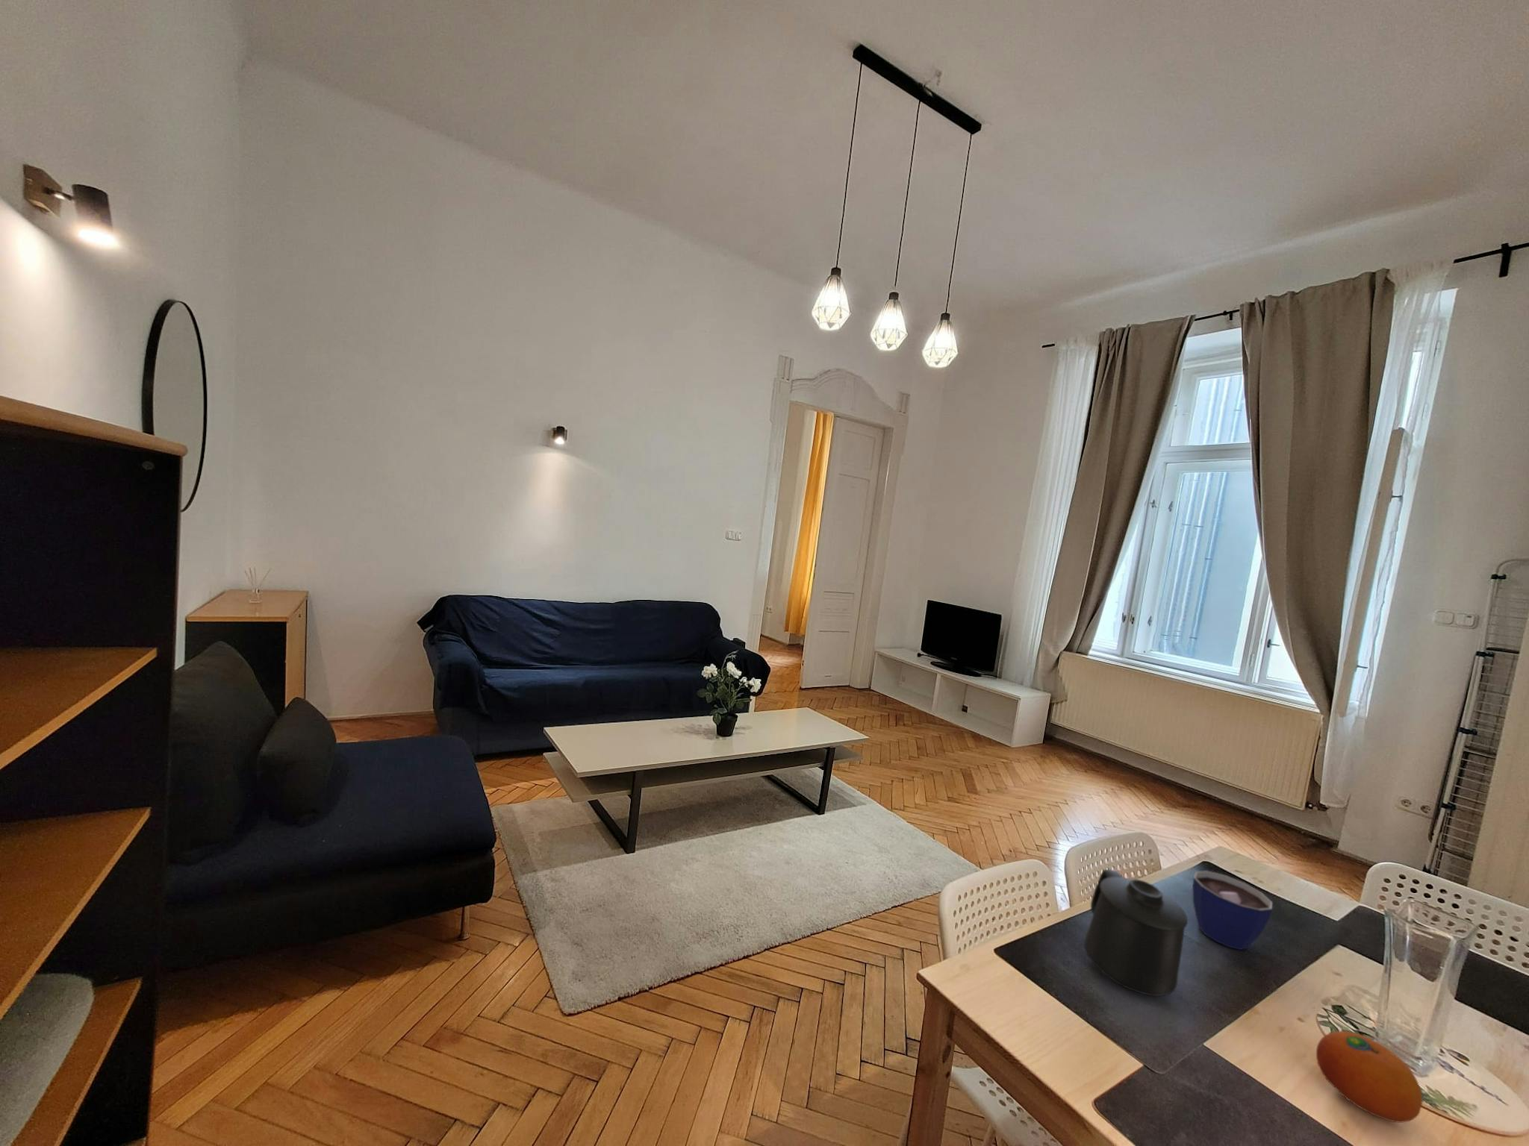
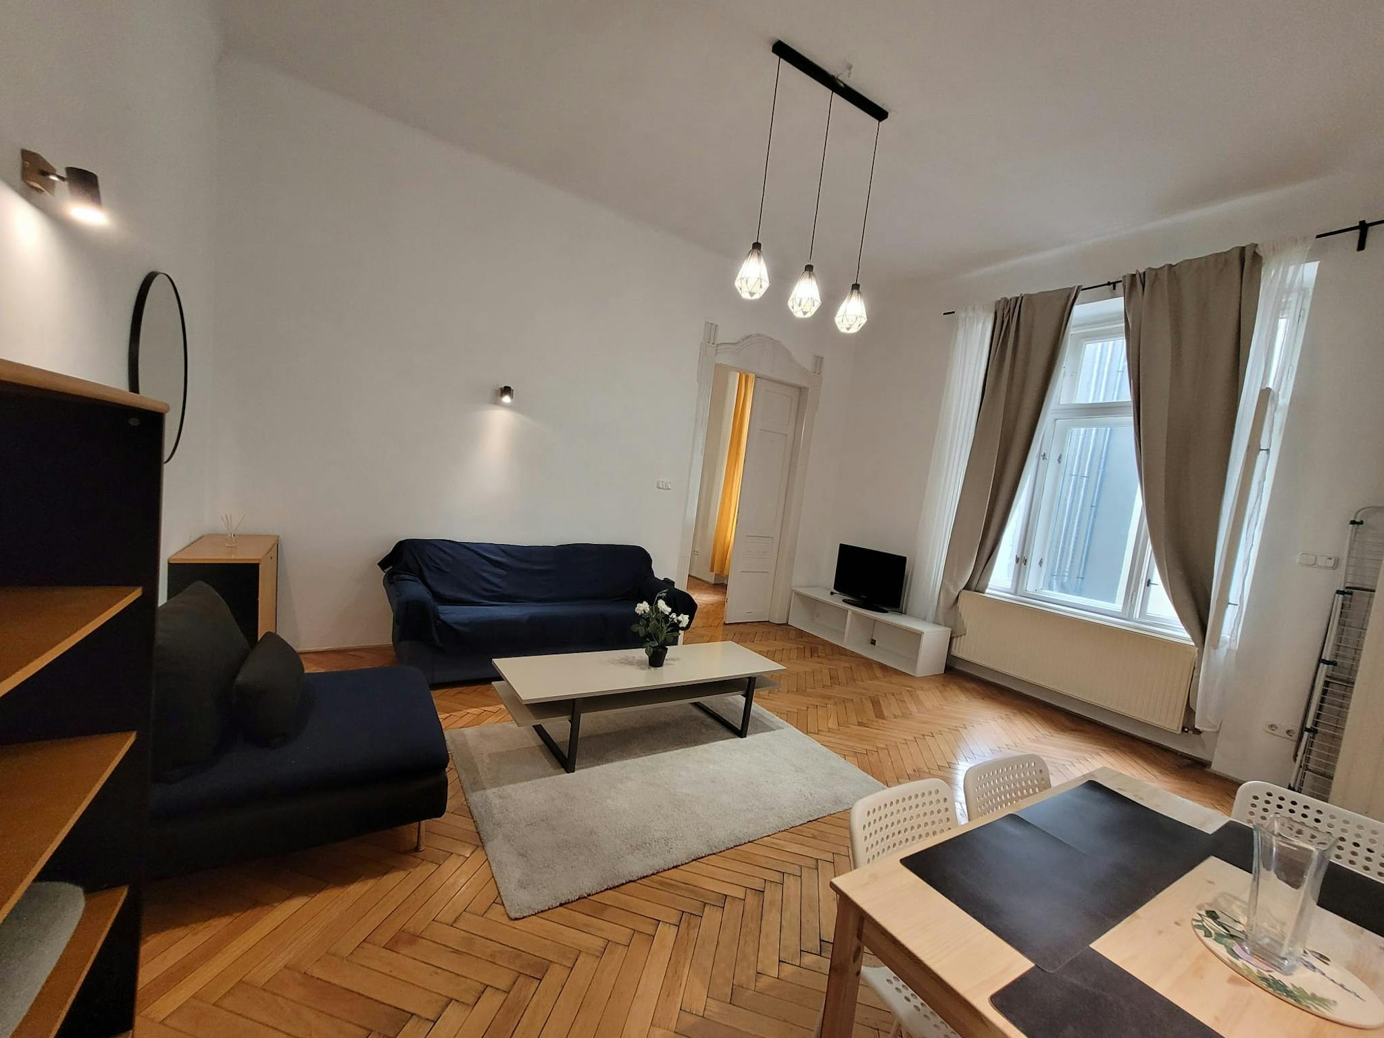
- cup (1235, 911)
- mug (1126, 921)
- fruit (1366, 1074)
